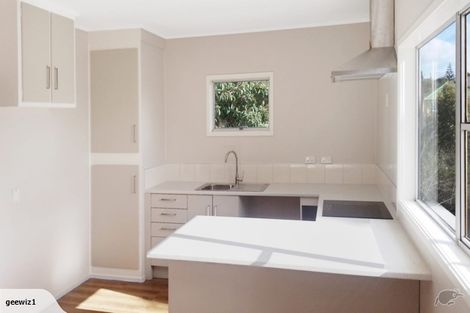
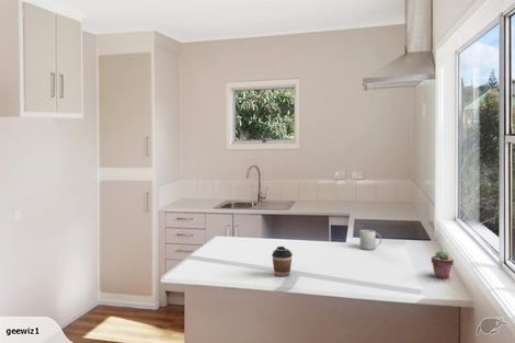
+ potted succulent (442, 263)
+ coffee cup (282, 261)
+ mug (370, 239)
